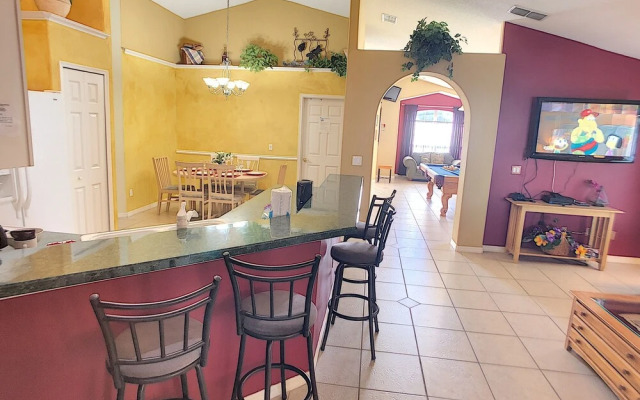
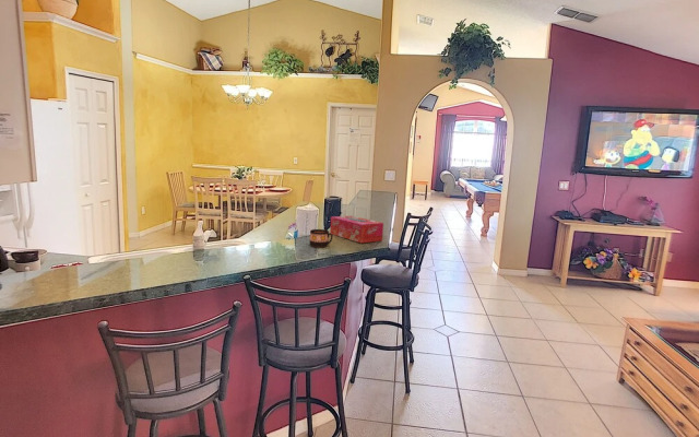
+ cup (319, 238)
+ tissue box (355, 228)
